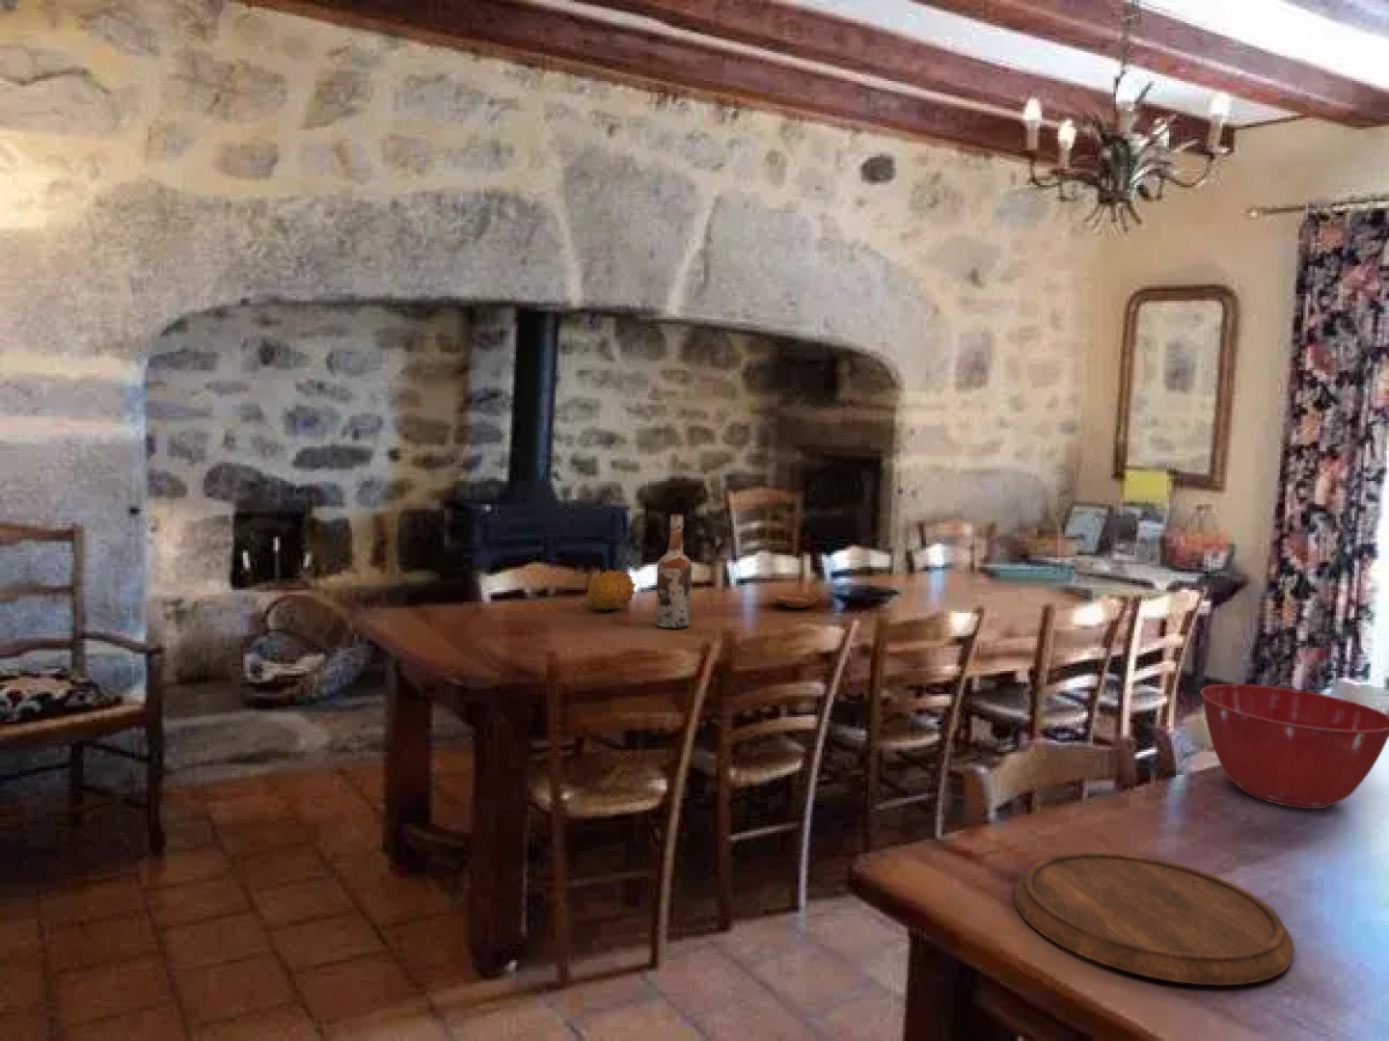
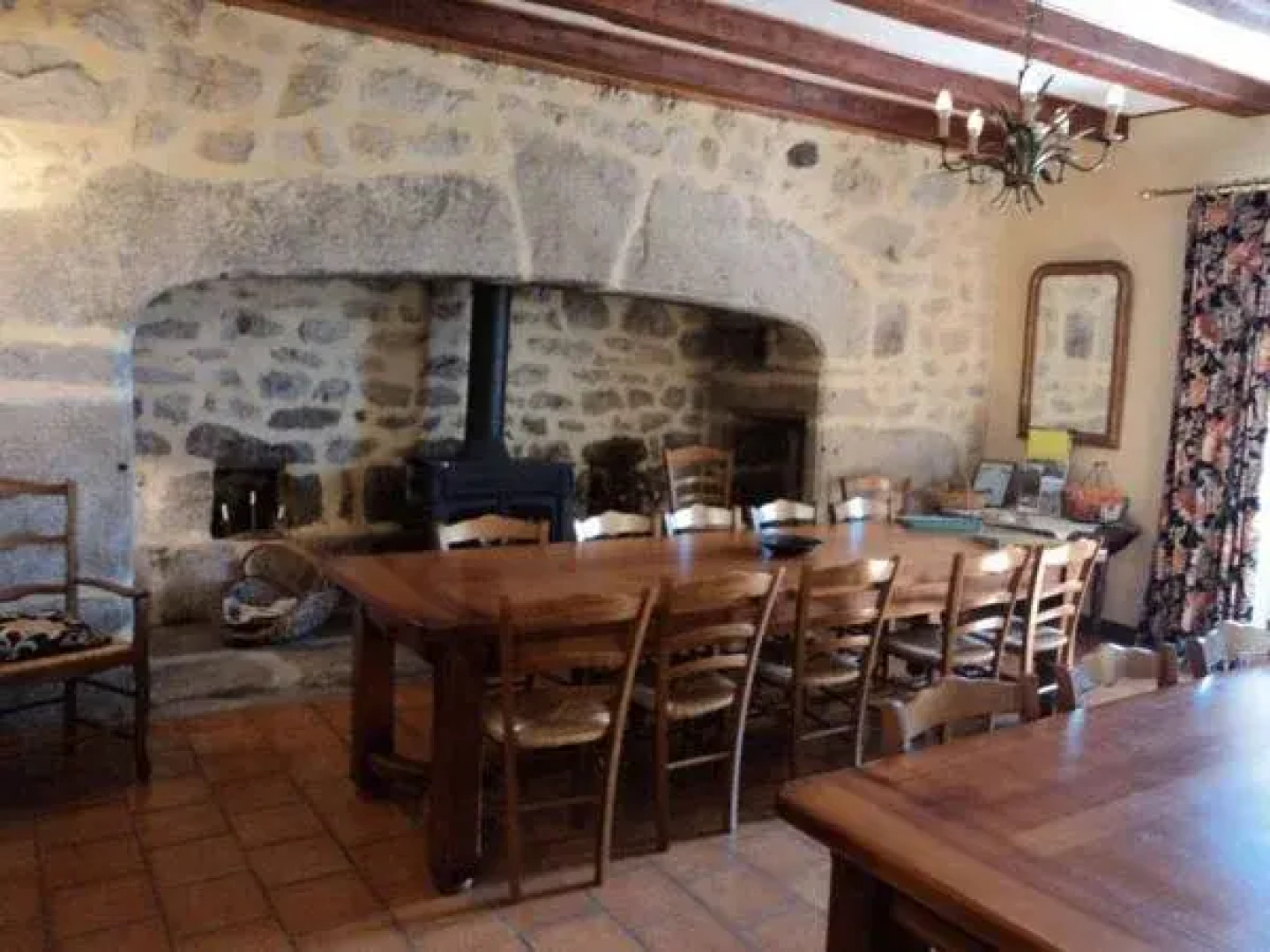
- plate (794, 601)
- wine bottle (674, 570)
- cutting board (1148, 909)
- fruit (611, 589)
- mixing bowl (1289, 749)
